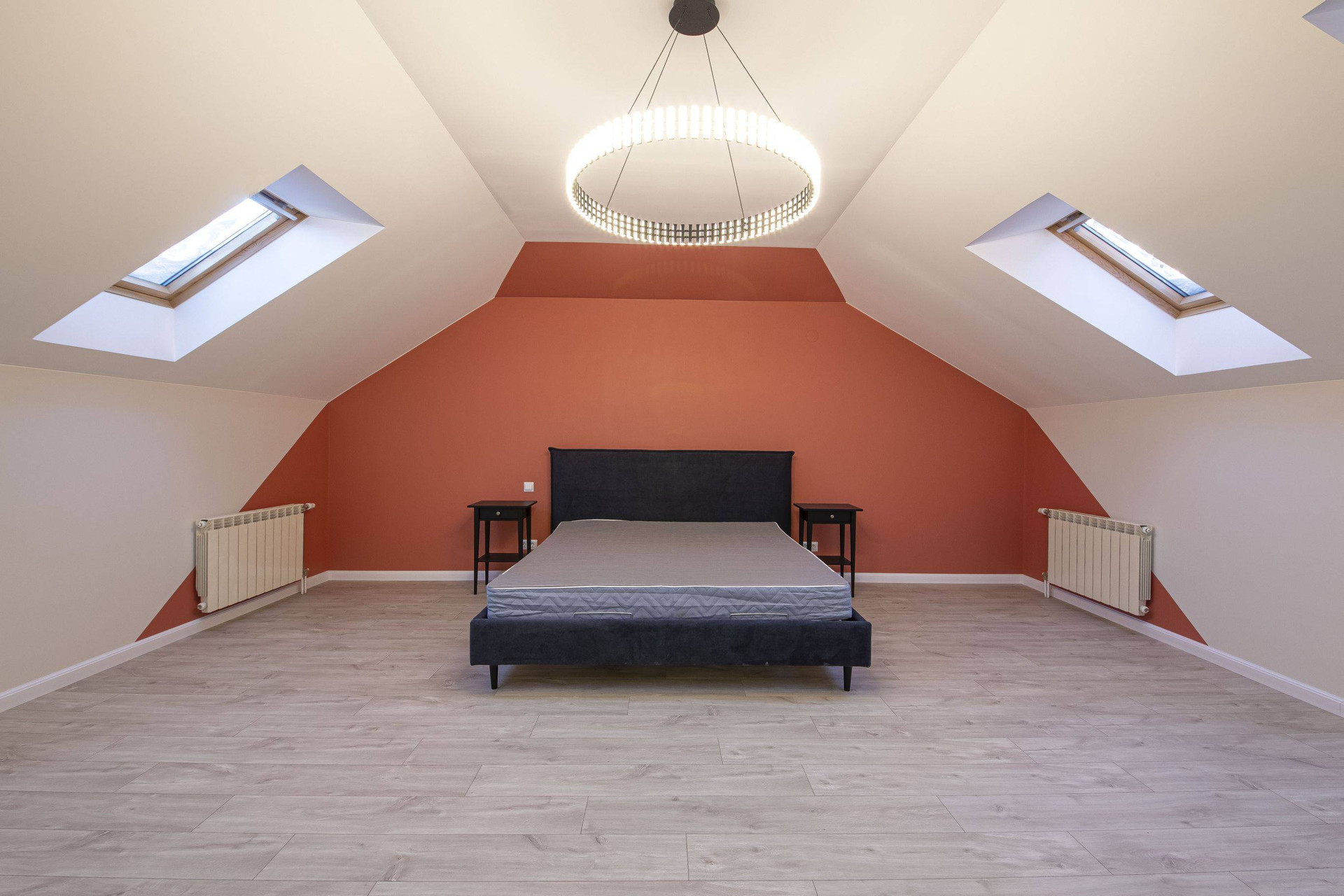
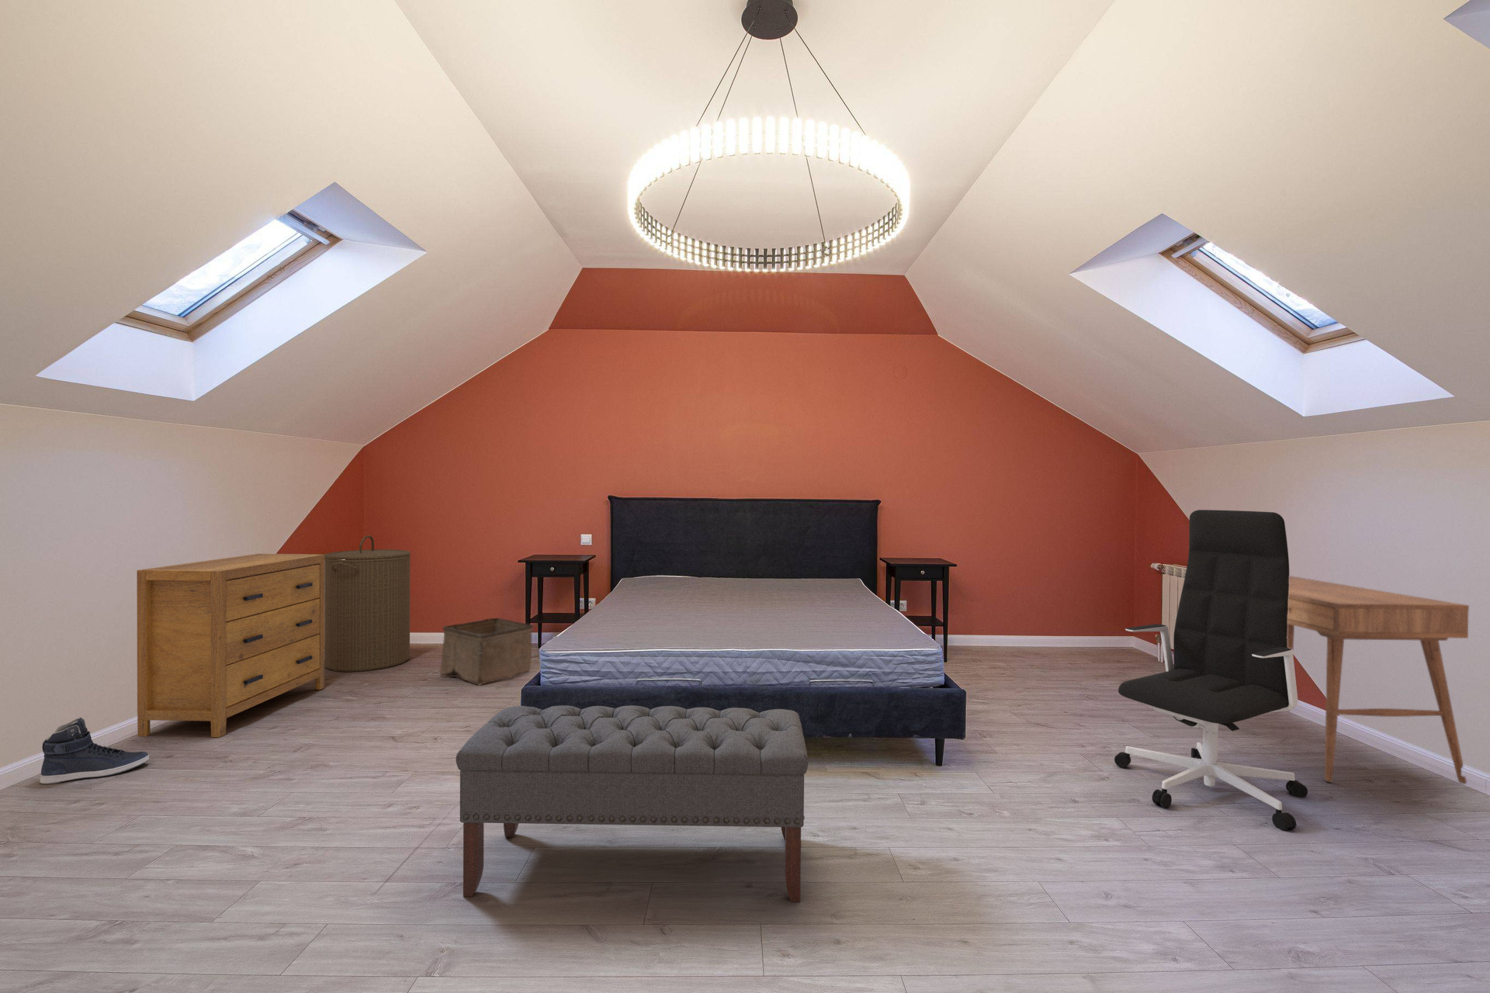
+ storage bin (487, 649)
+ sneaker (96, 745)
+ bench (642, 792)
+ laundry hamper (368, 598)
+ office chair (1208, 651)
+ desk (1293, 653)
+ dresser (243, 635)
